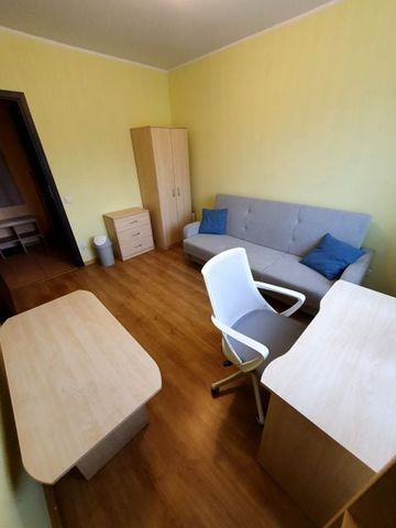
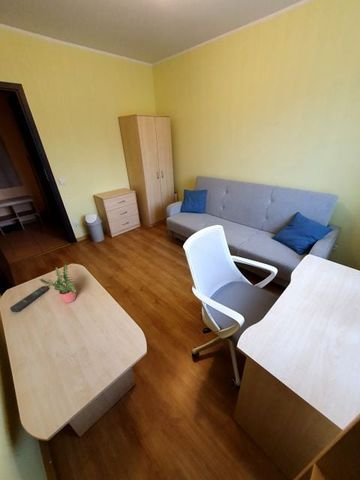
+ potted plant (62, 288)
+ remote control (30, 298)
